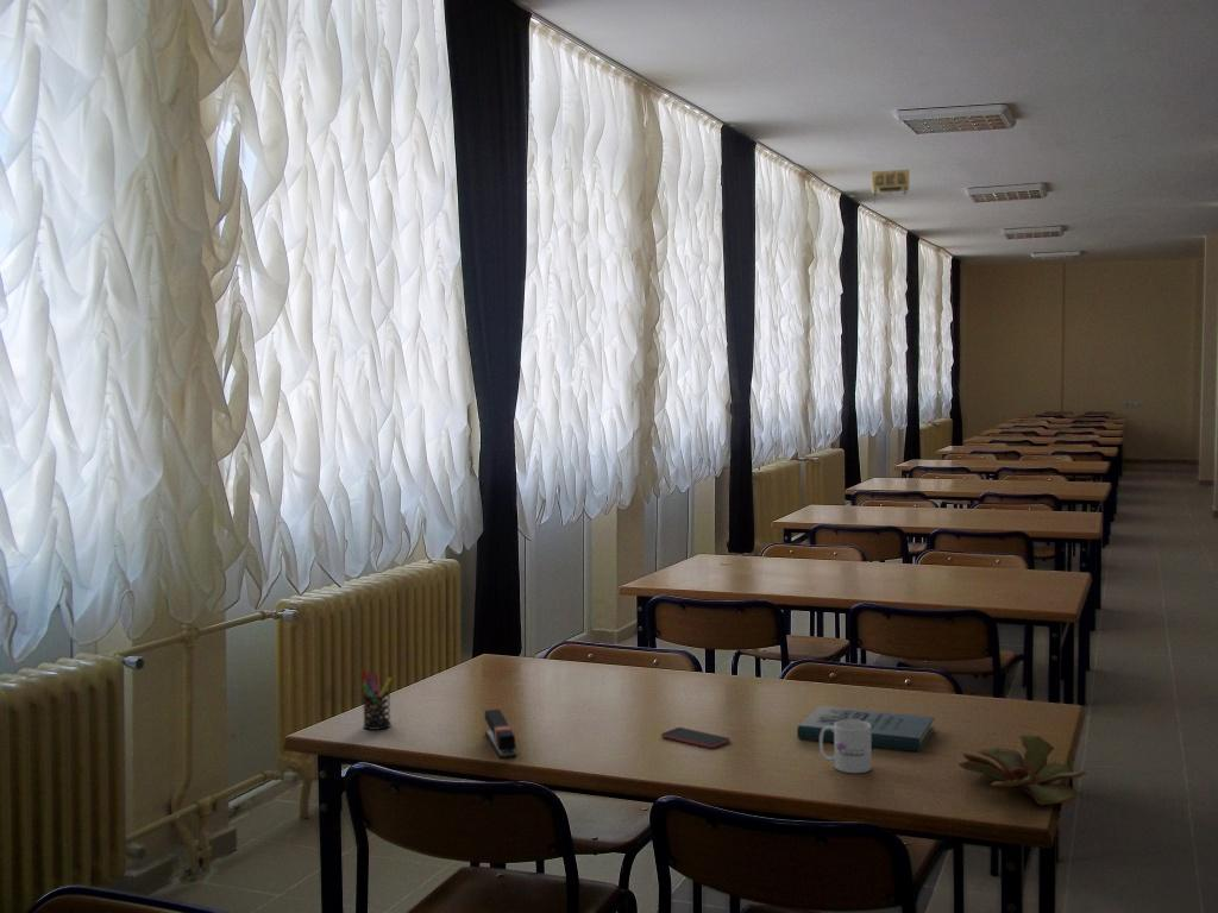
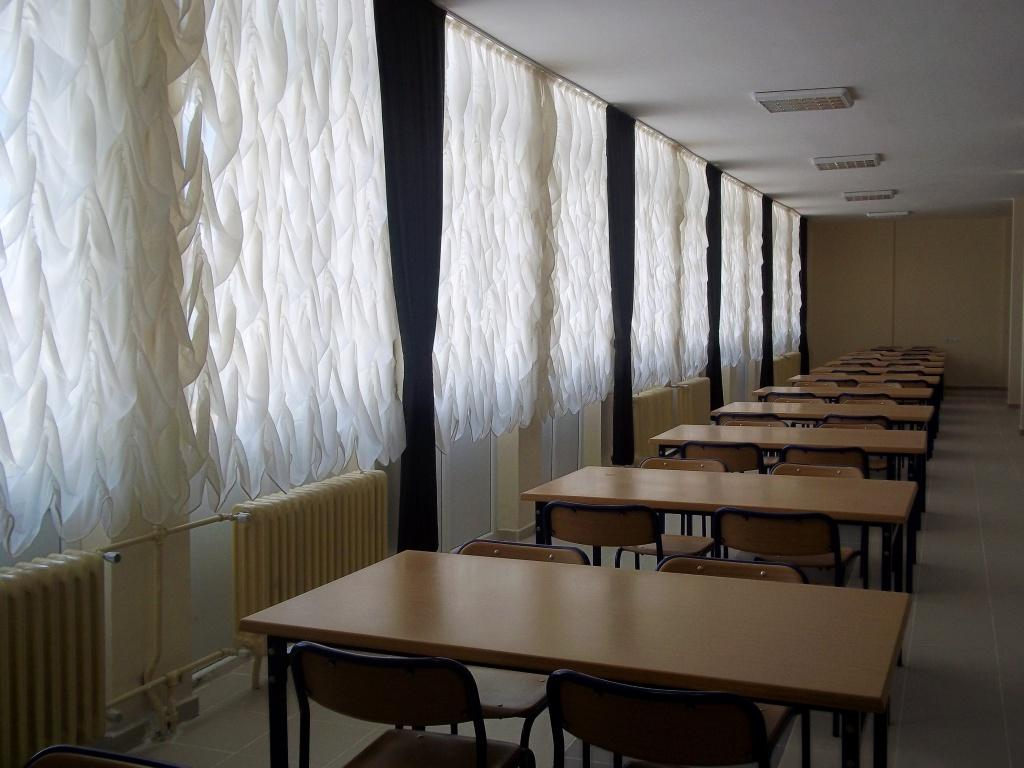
- smartphone (695, 737)
- book (871, 728)
- pen holder (372, 698)
- mug (845, 744)
- projector (890, 185)
- succulent plant (1024, 768)
- stapler (500, 732)
